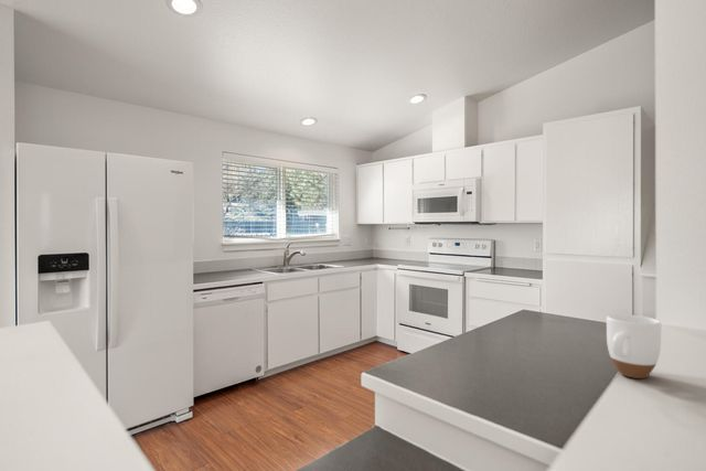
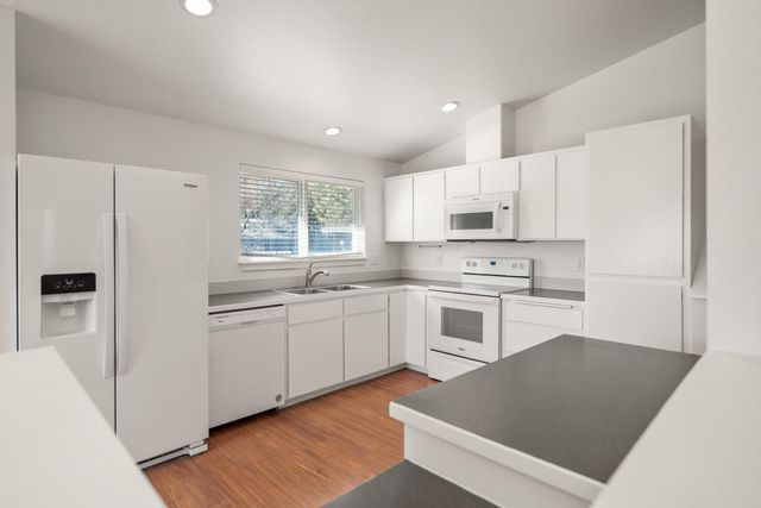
- mug (629, 347)
